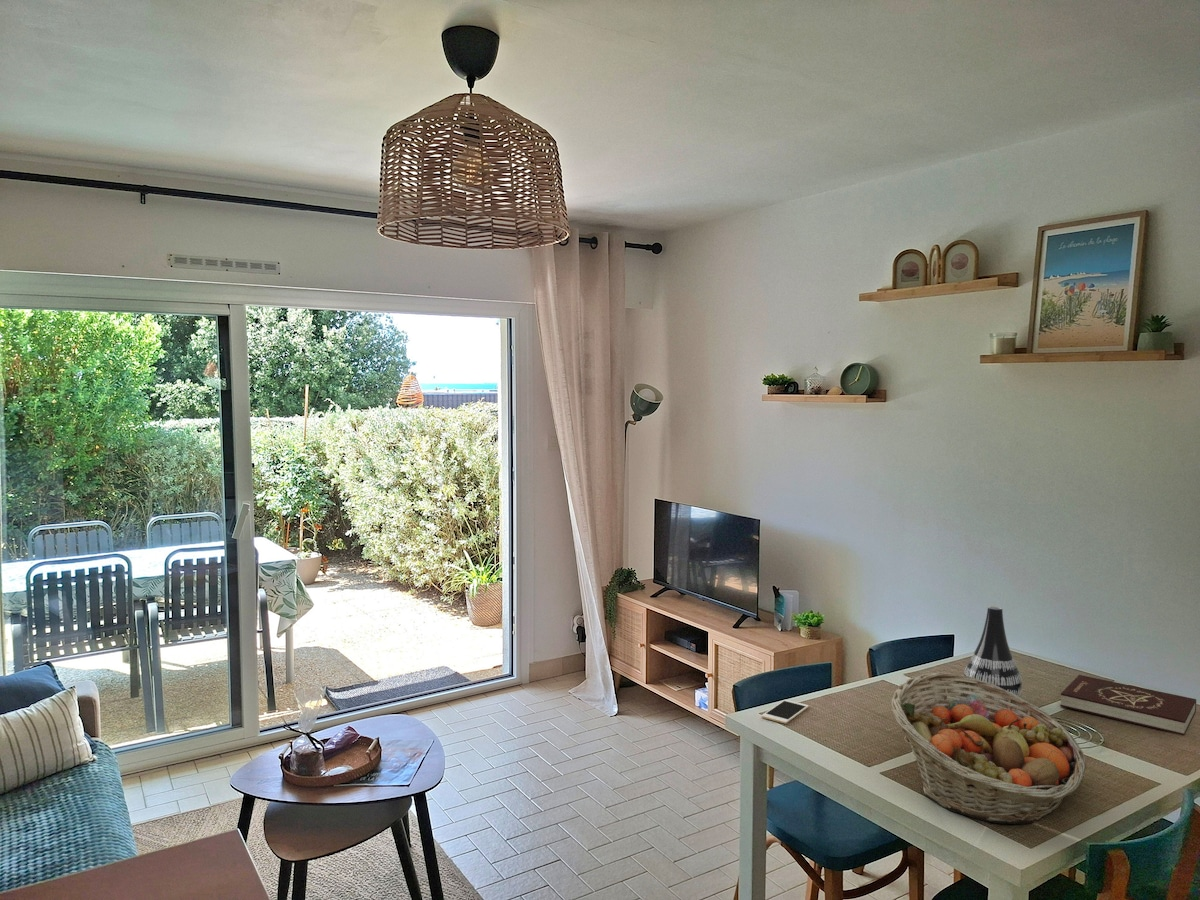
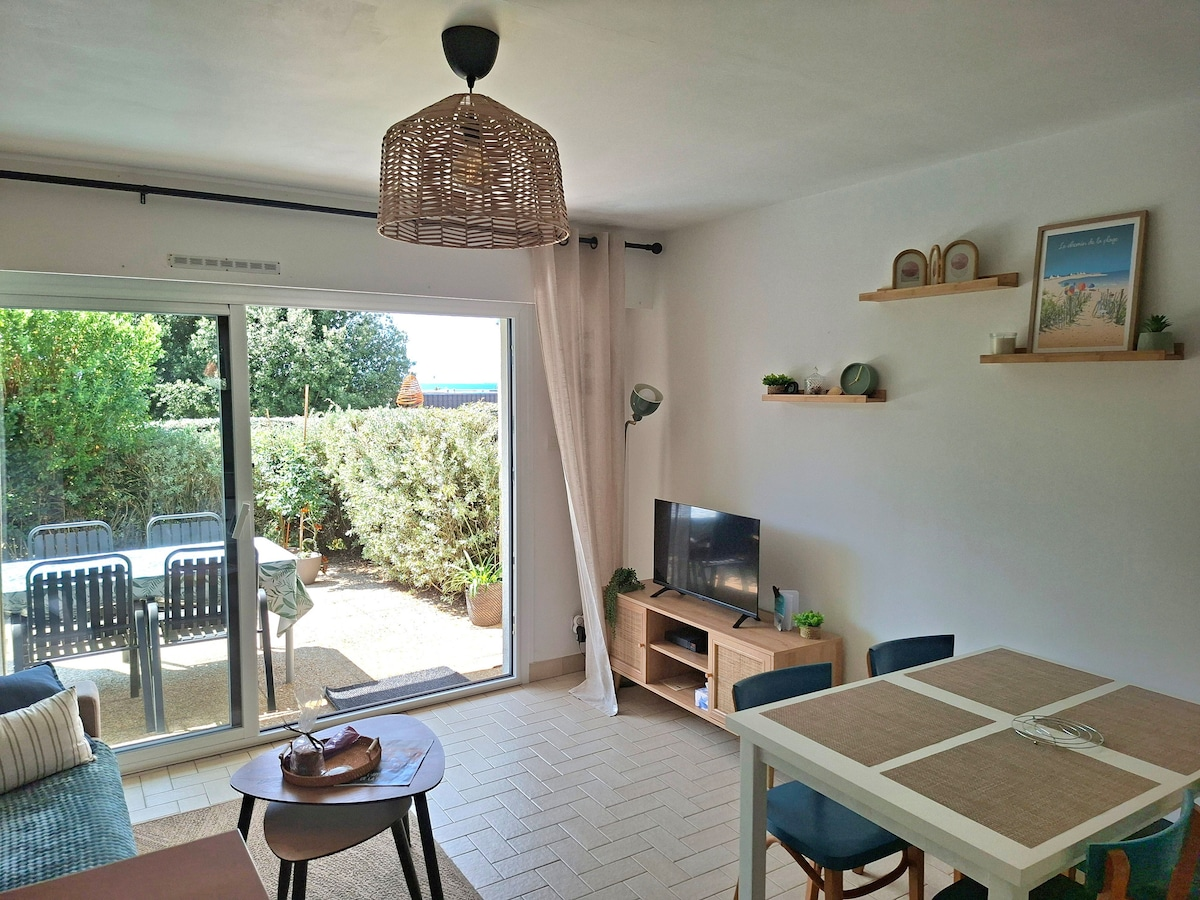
- book (1127, 702)
- fruit basket (985, 743)
- cell phone (785, 711)
- vase (993, 656)
